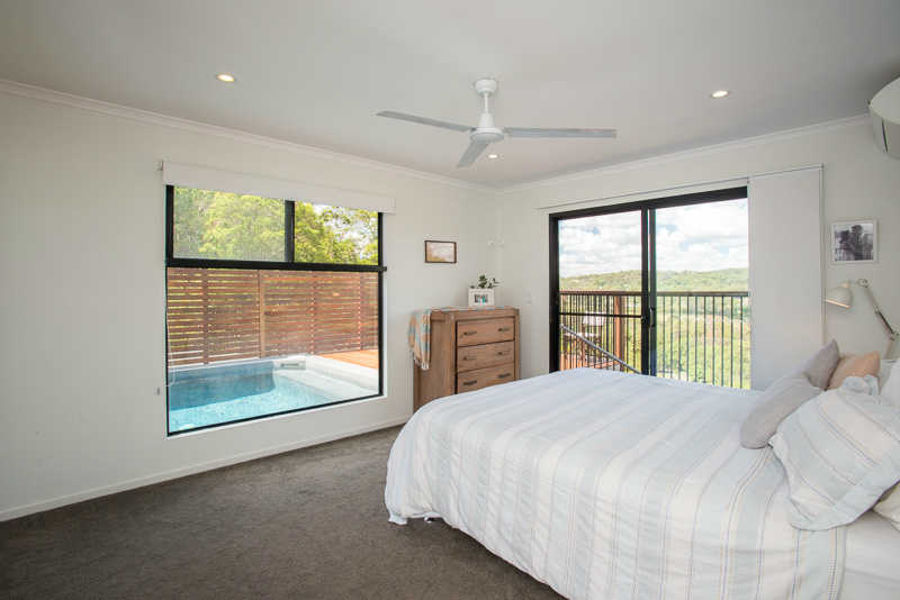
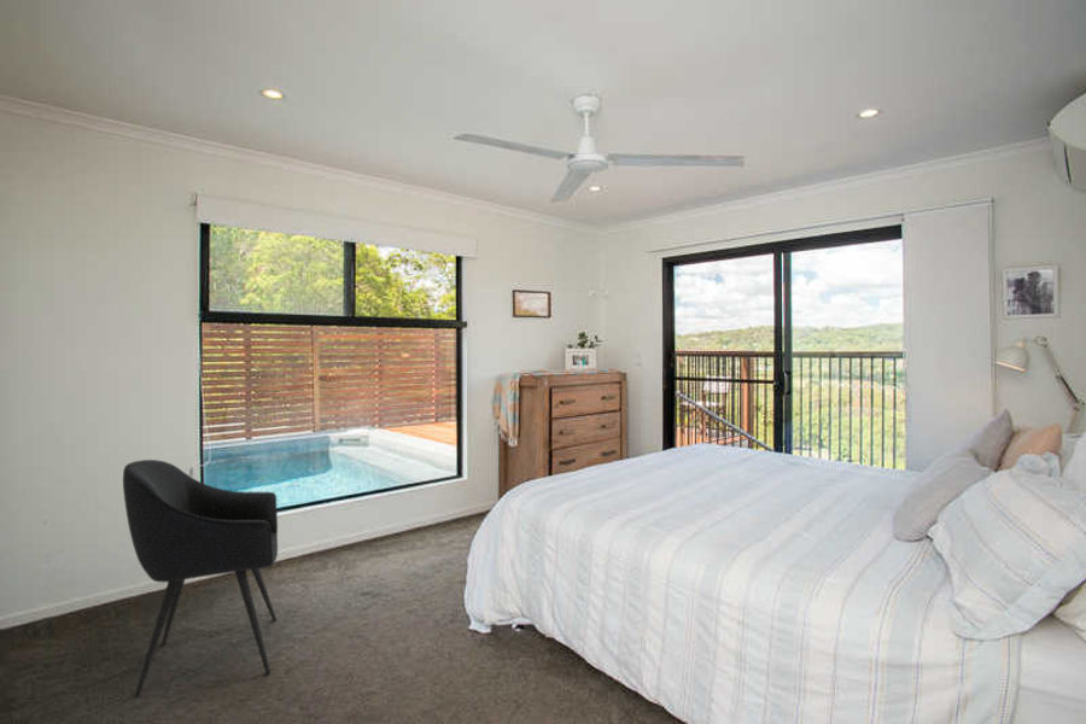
+ armchair (214, 555)
